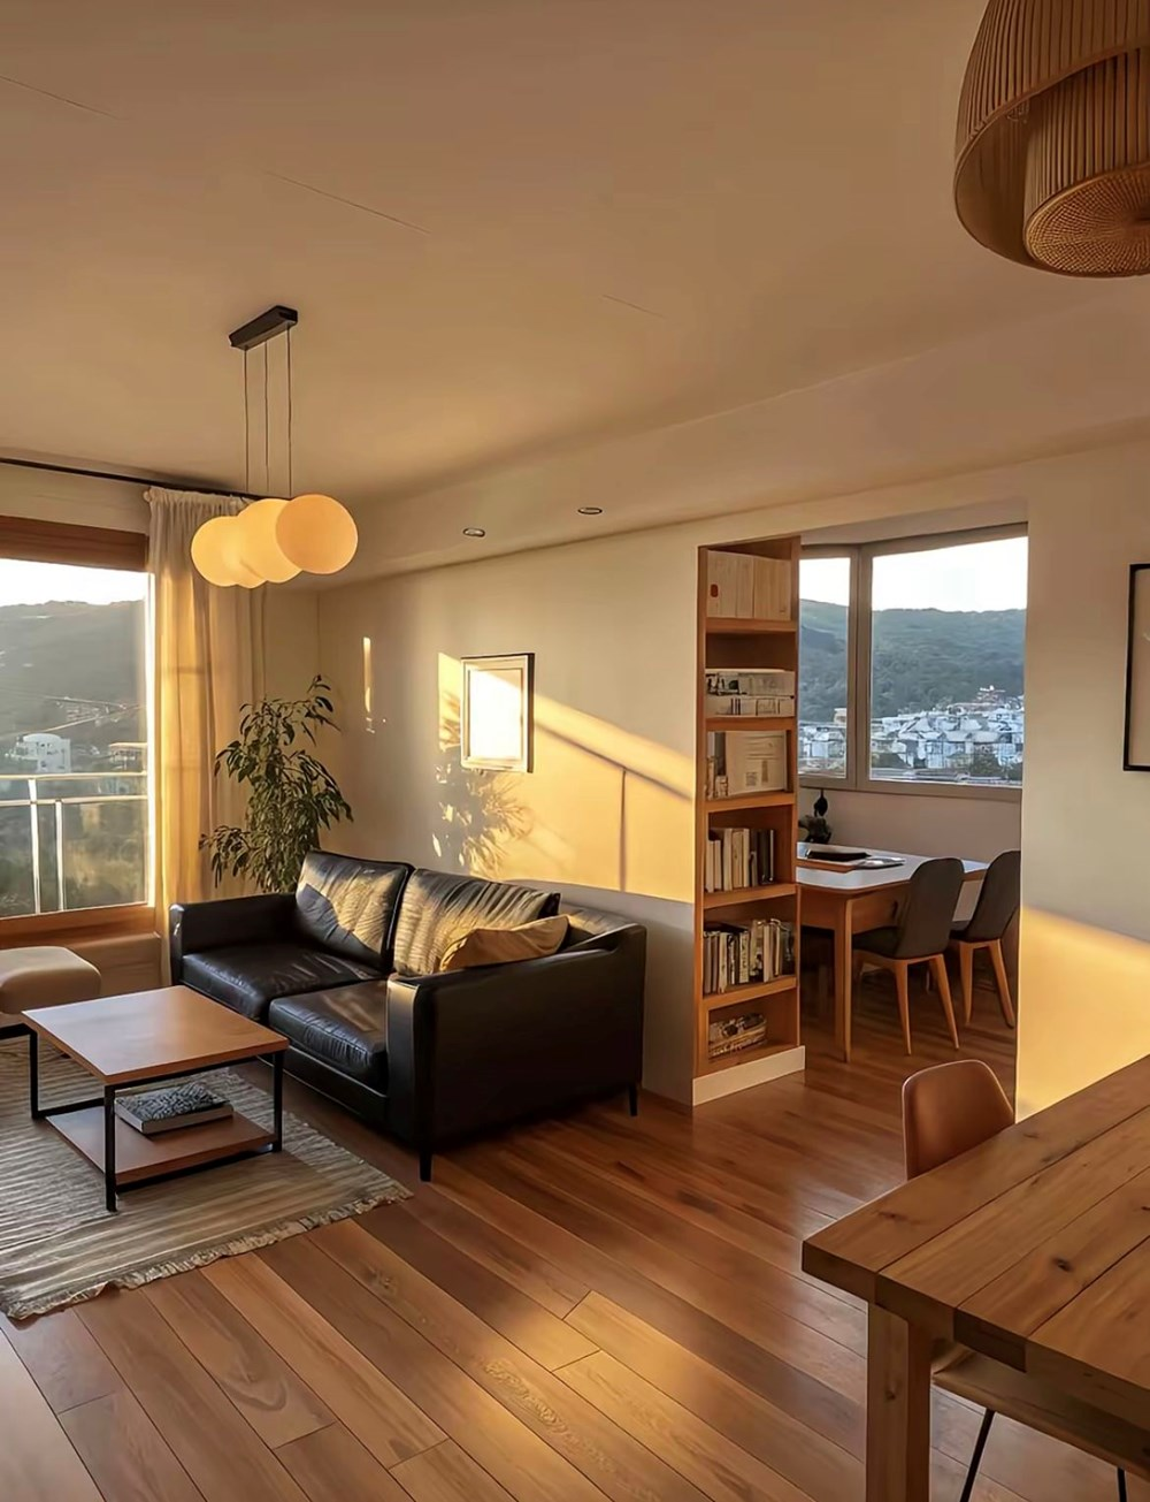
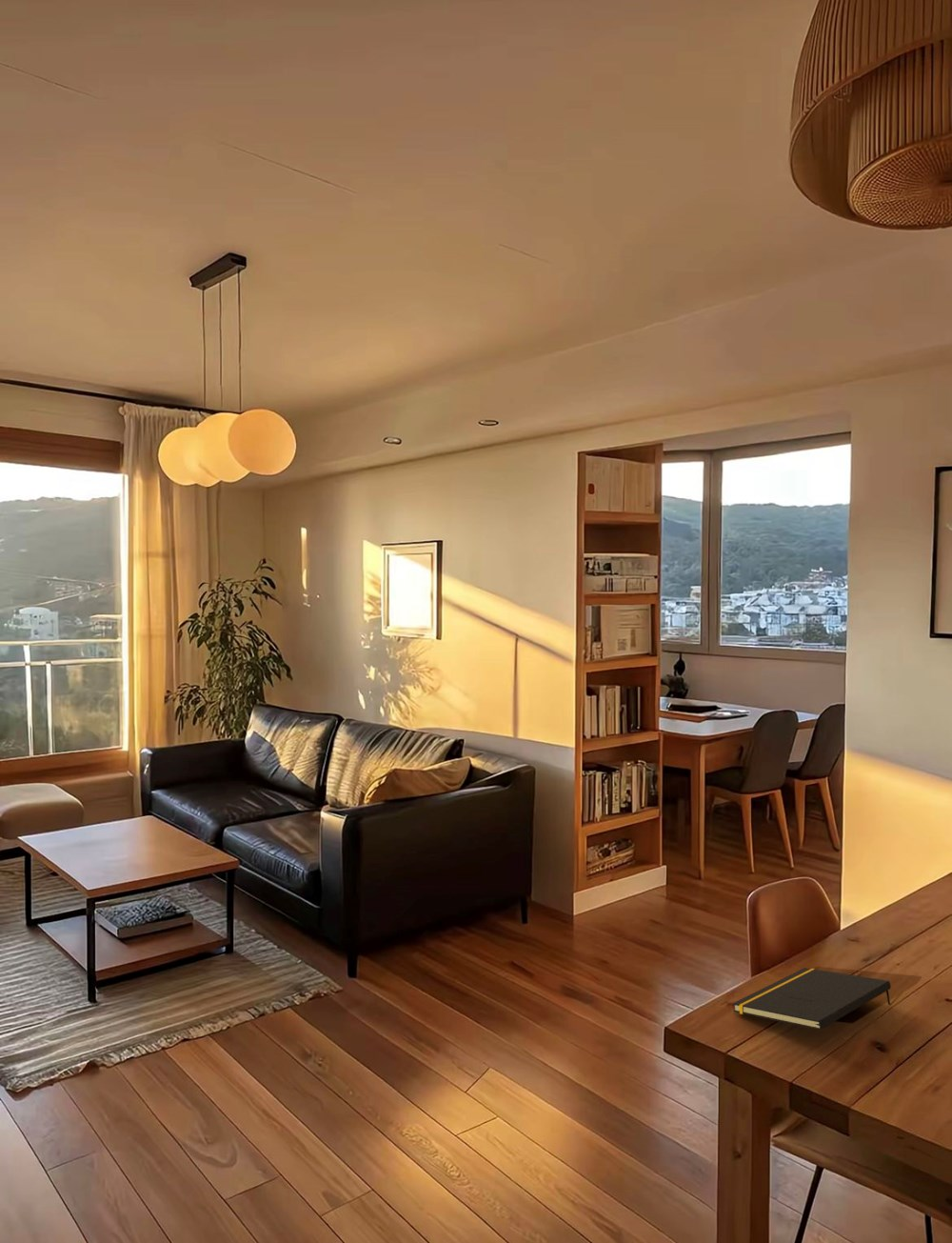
+ notepad (811, 996)
